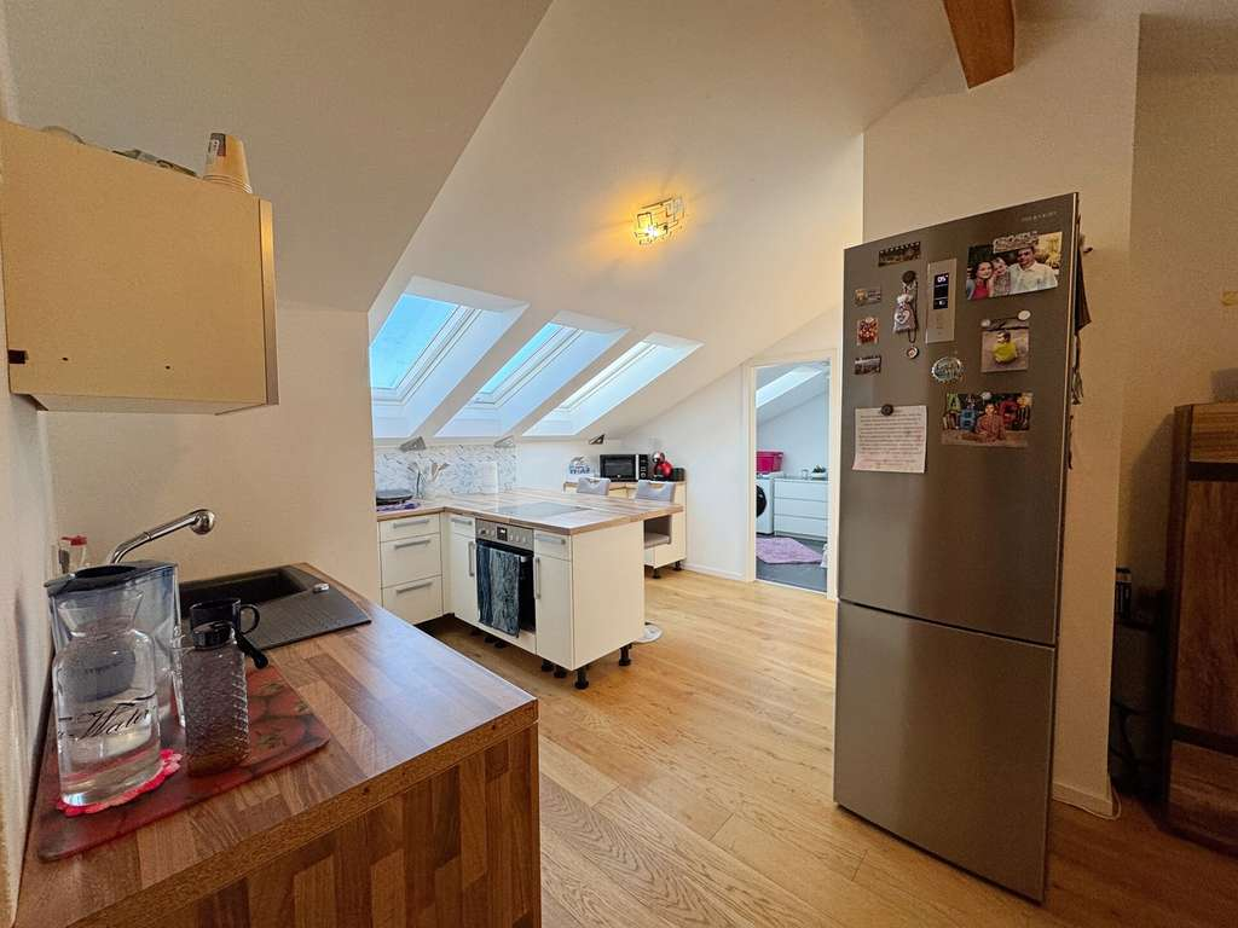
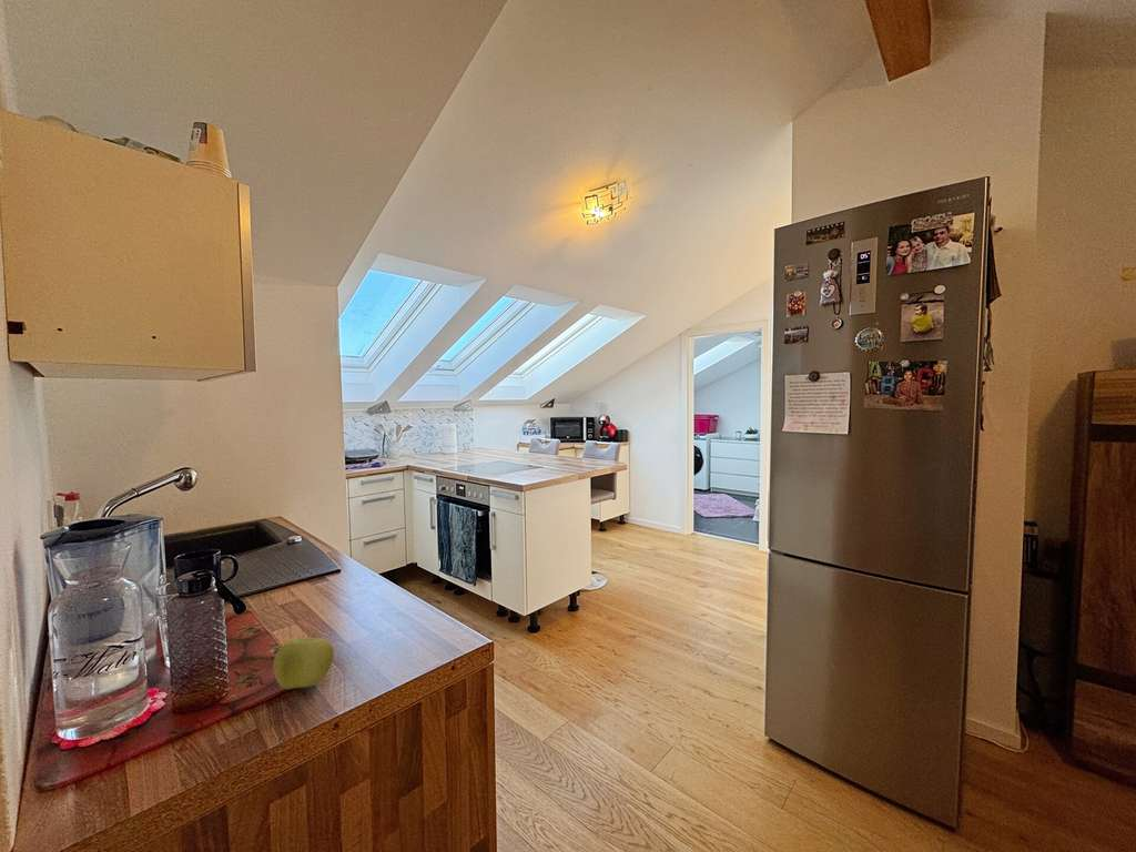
+ apple (304, 661)
